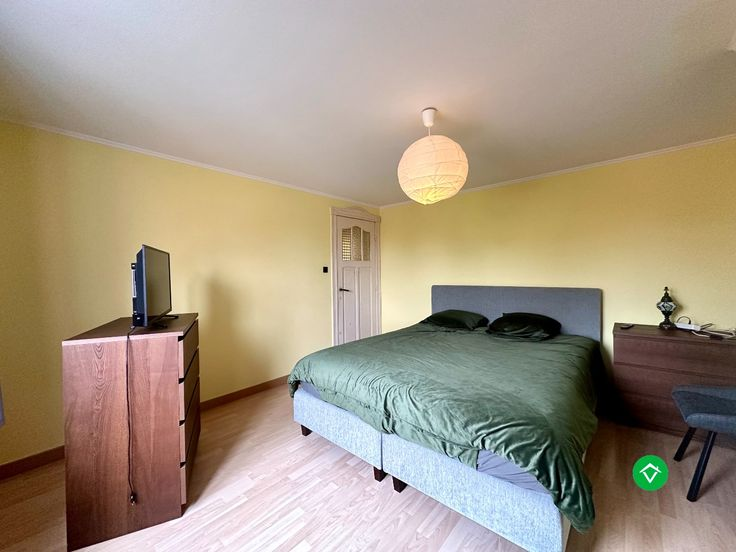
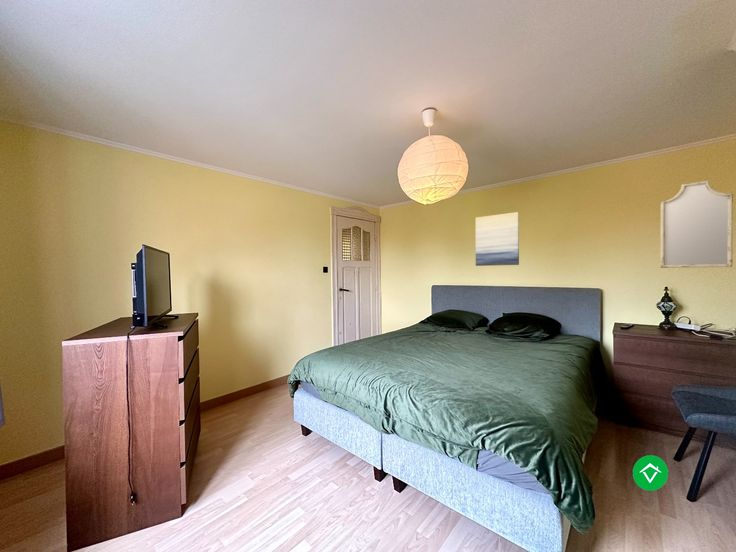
+ home mirror (694, 225)
+ wall art (496, 240)
